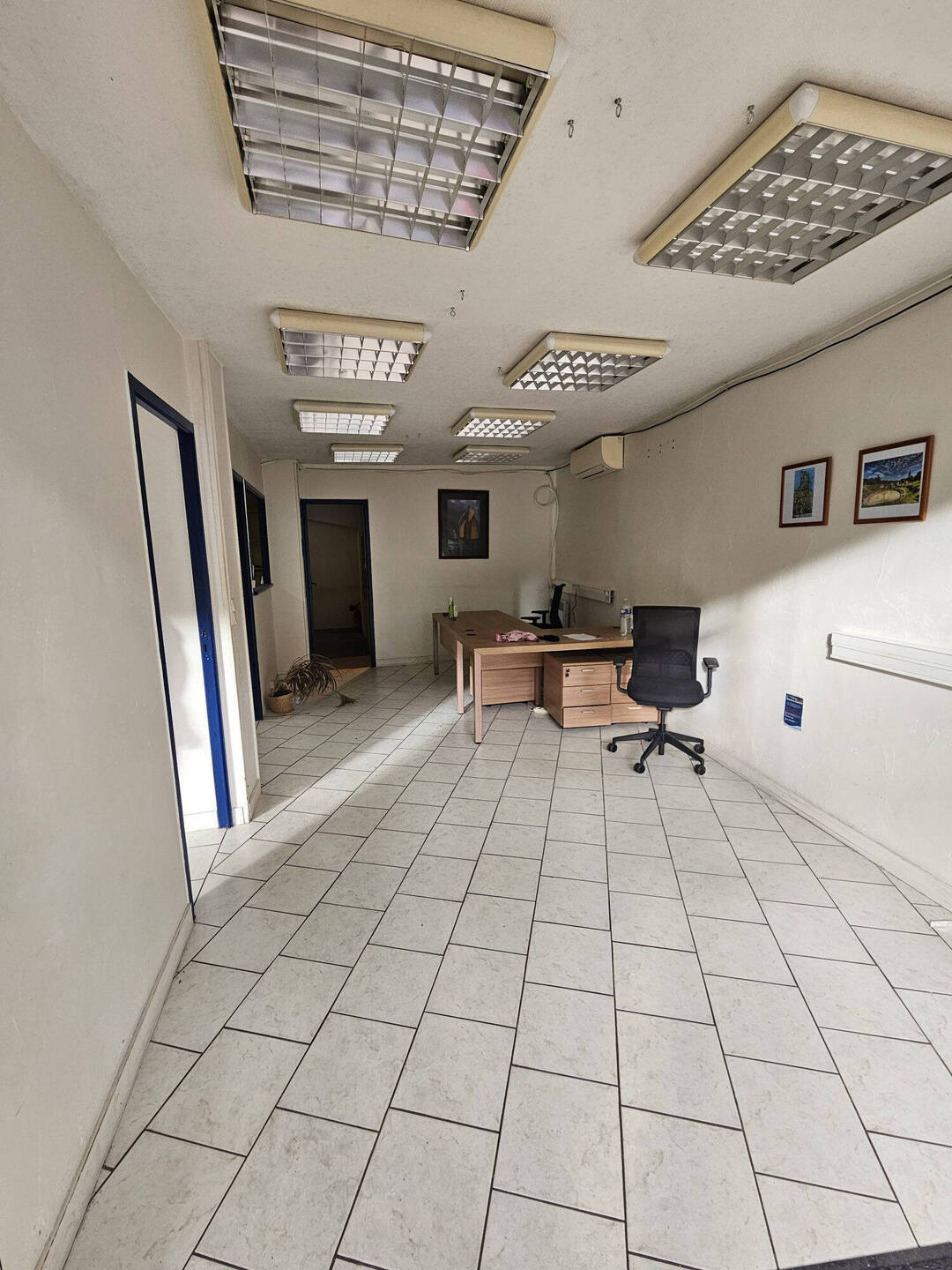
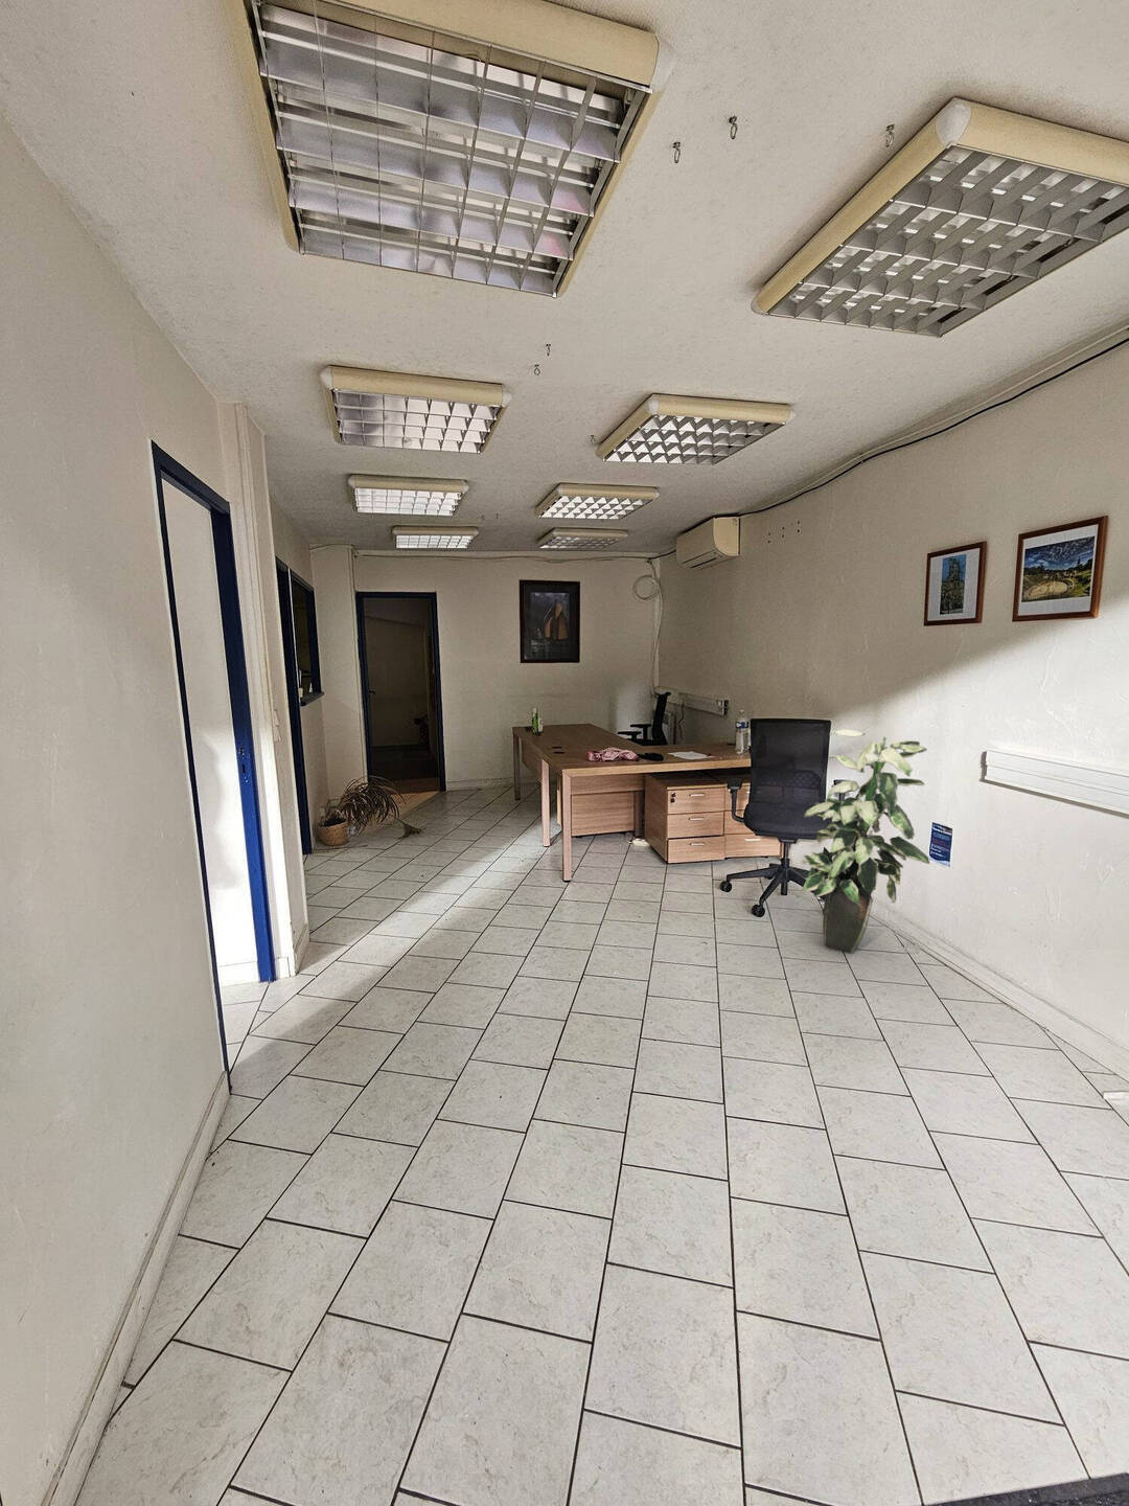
+ indoor plant (856, 840)
